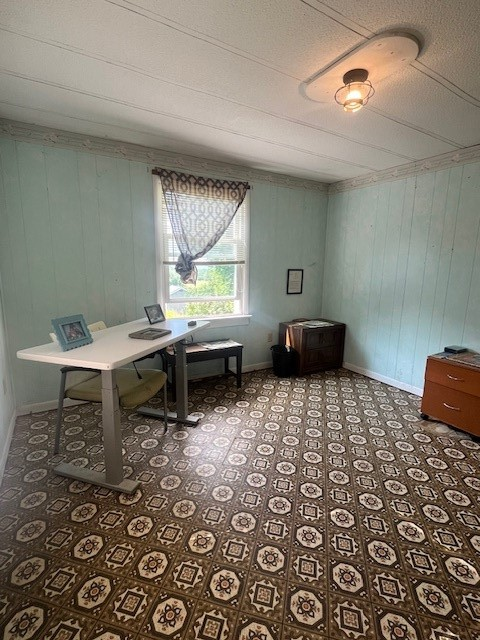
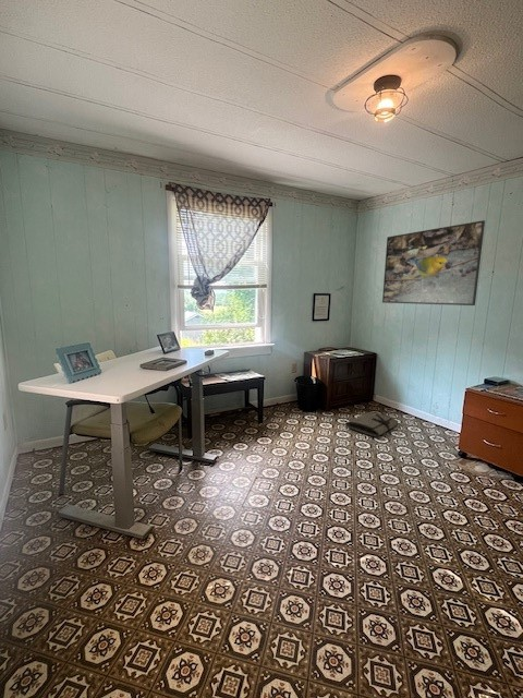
+ tool roll (372, 420)
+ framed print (426, 267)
